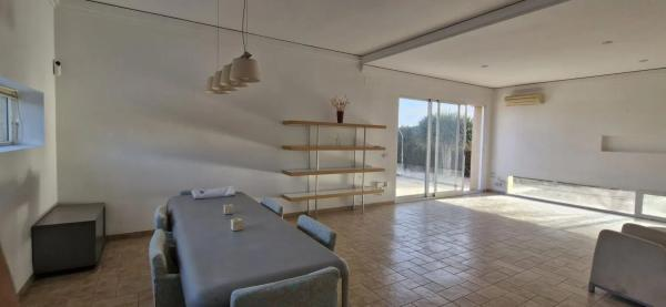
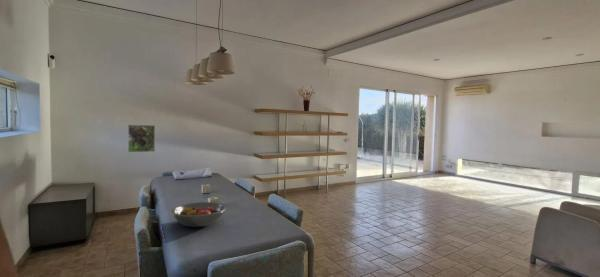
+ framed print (141, 138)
+ fruit bowl (199, 213)
